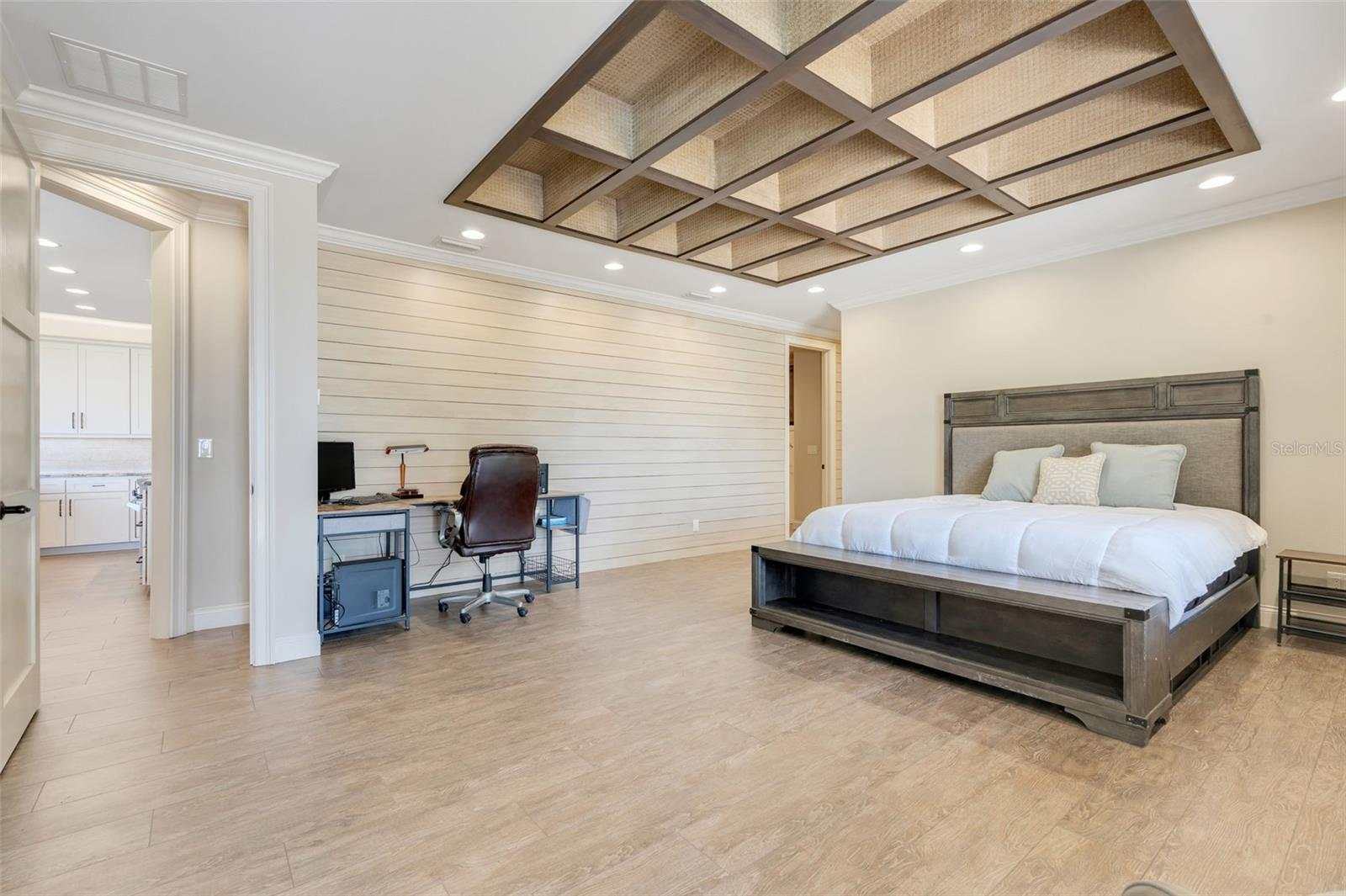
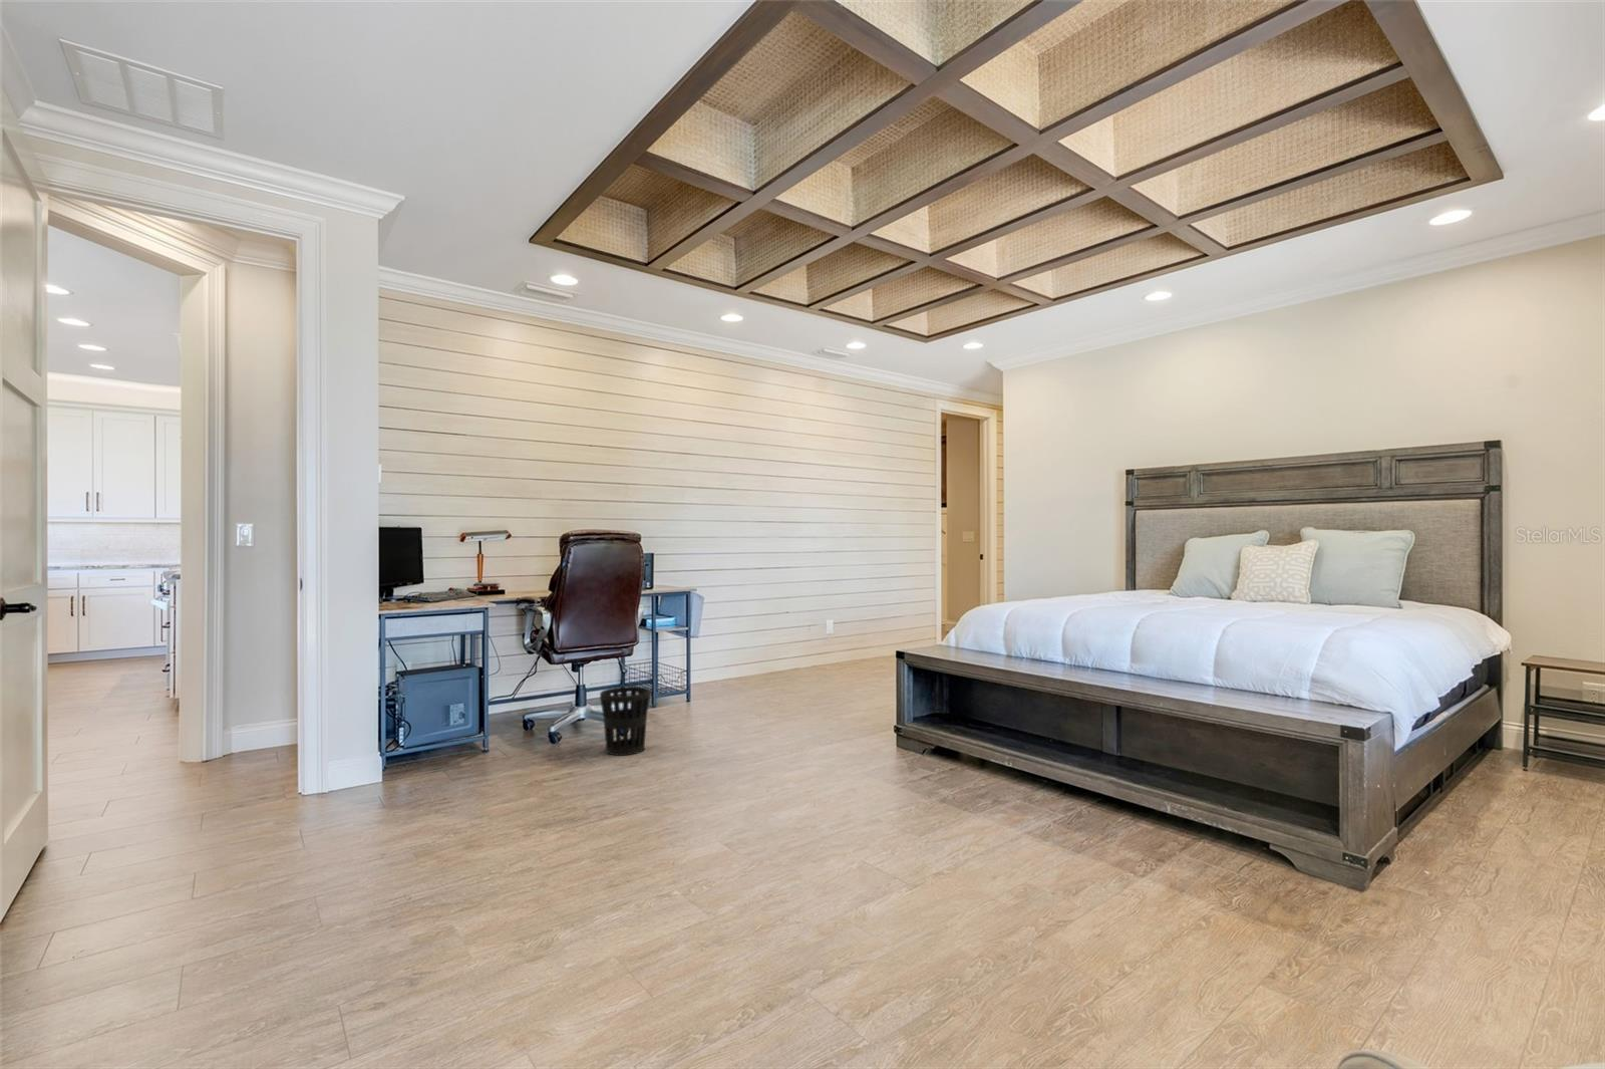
+ wastebasket (625, 719)
